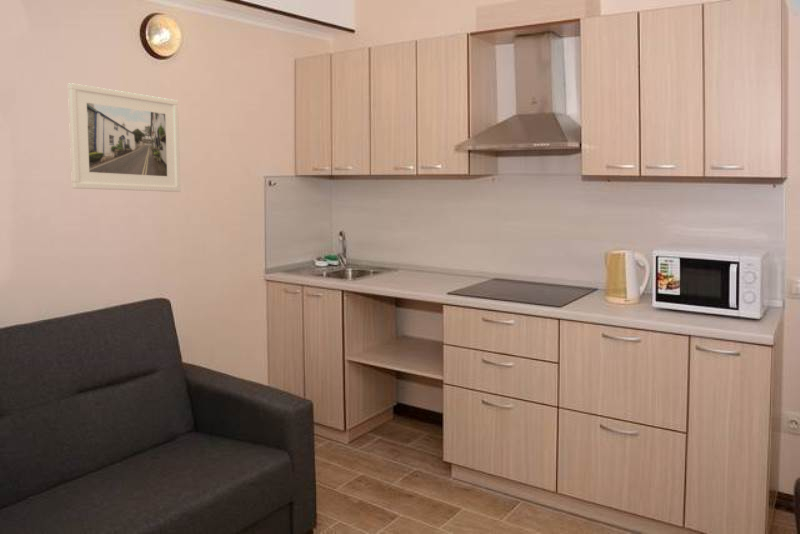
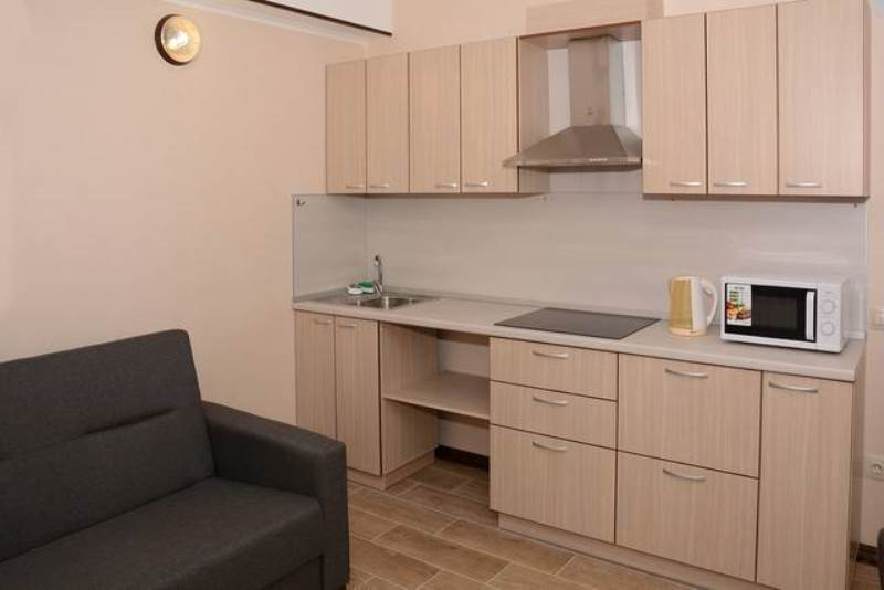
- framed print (128, 141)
